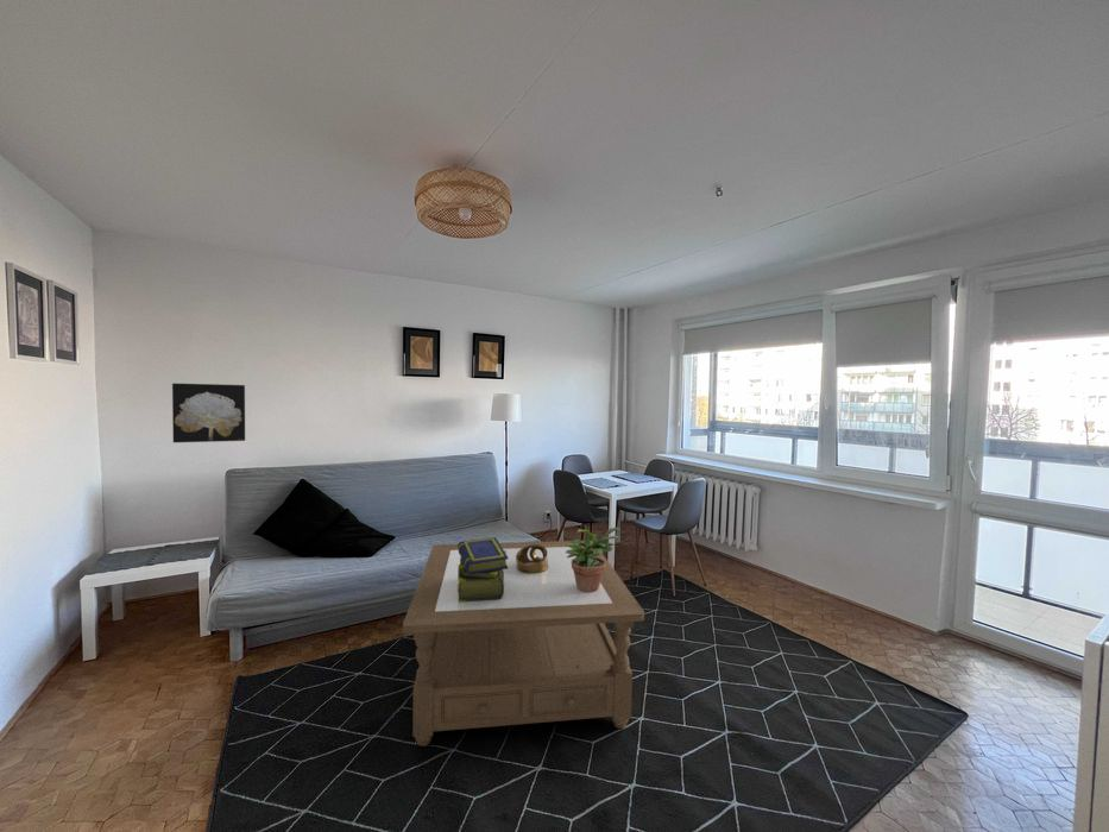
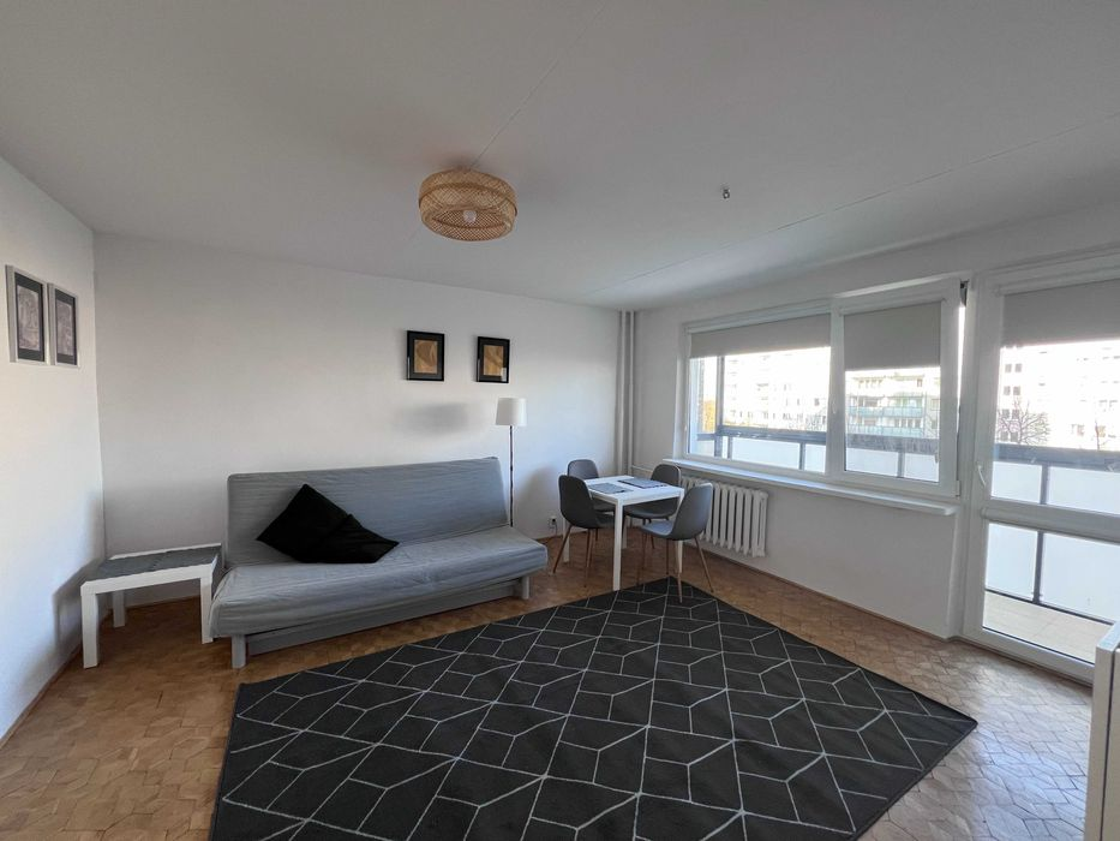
- stack of books (483, 567)
- wall art (209, 412)
- potted plant (591, 554)
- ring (533, 557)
- coffee table (519, 623)
